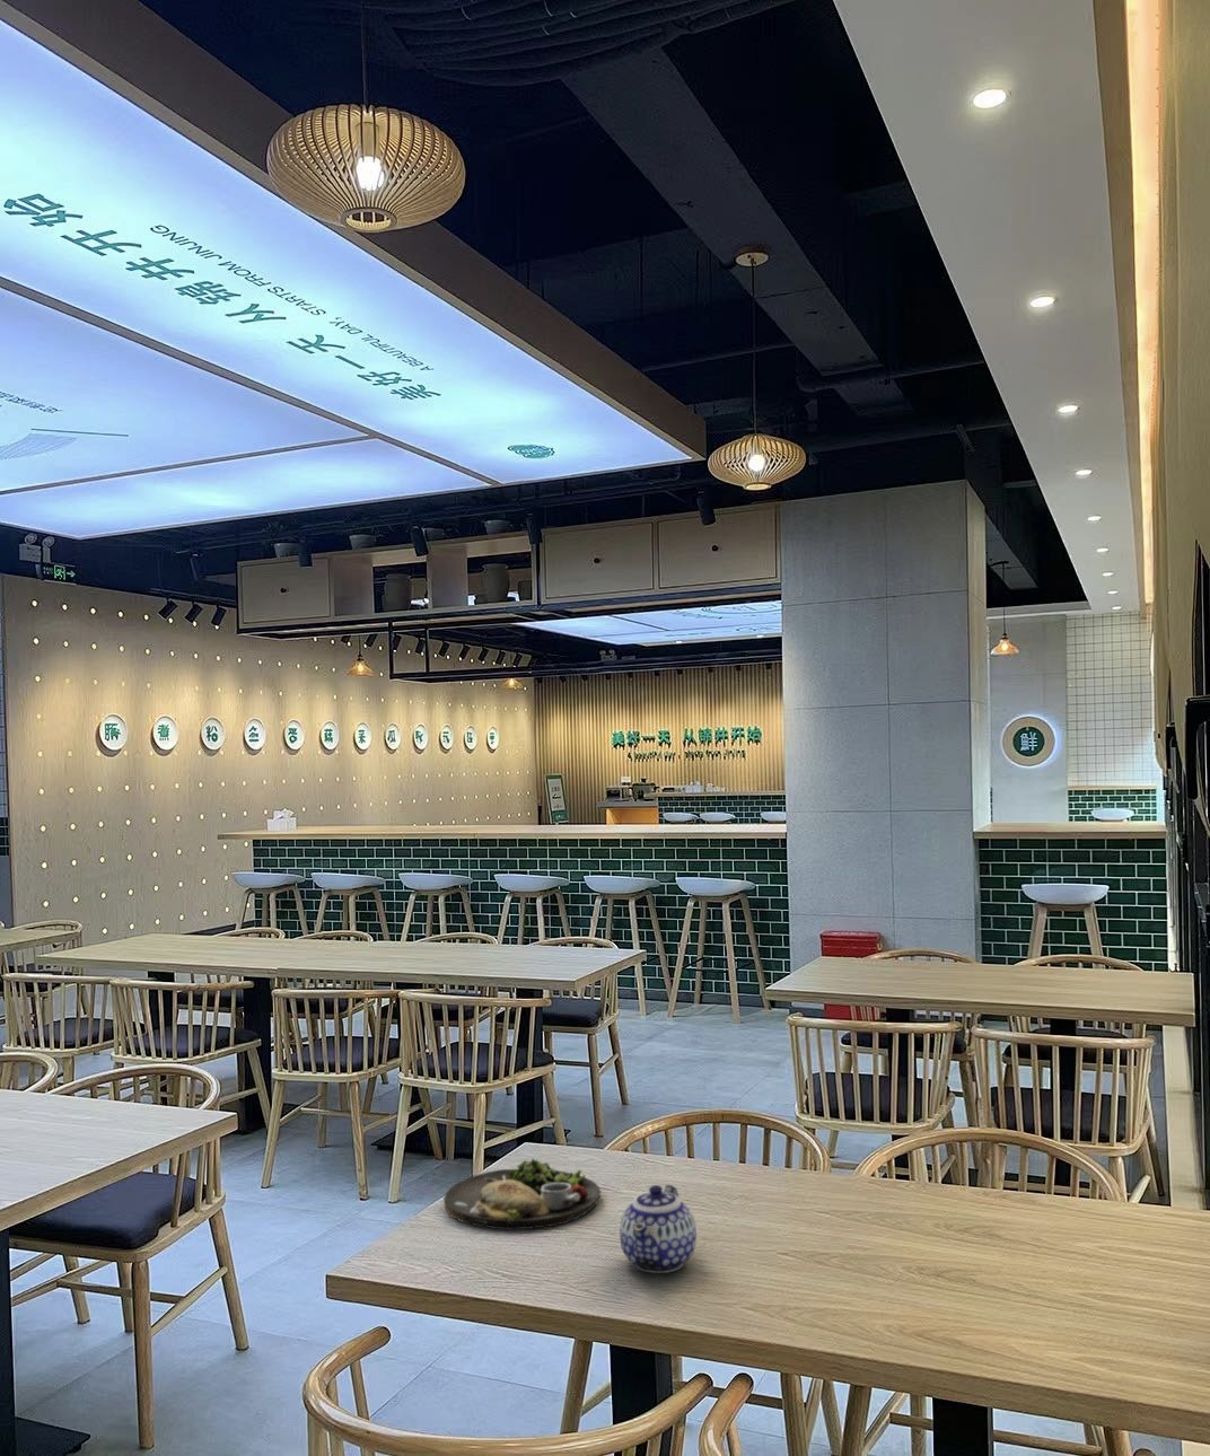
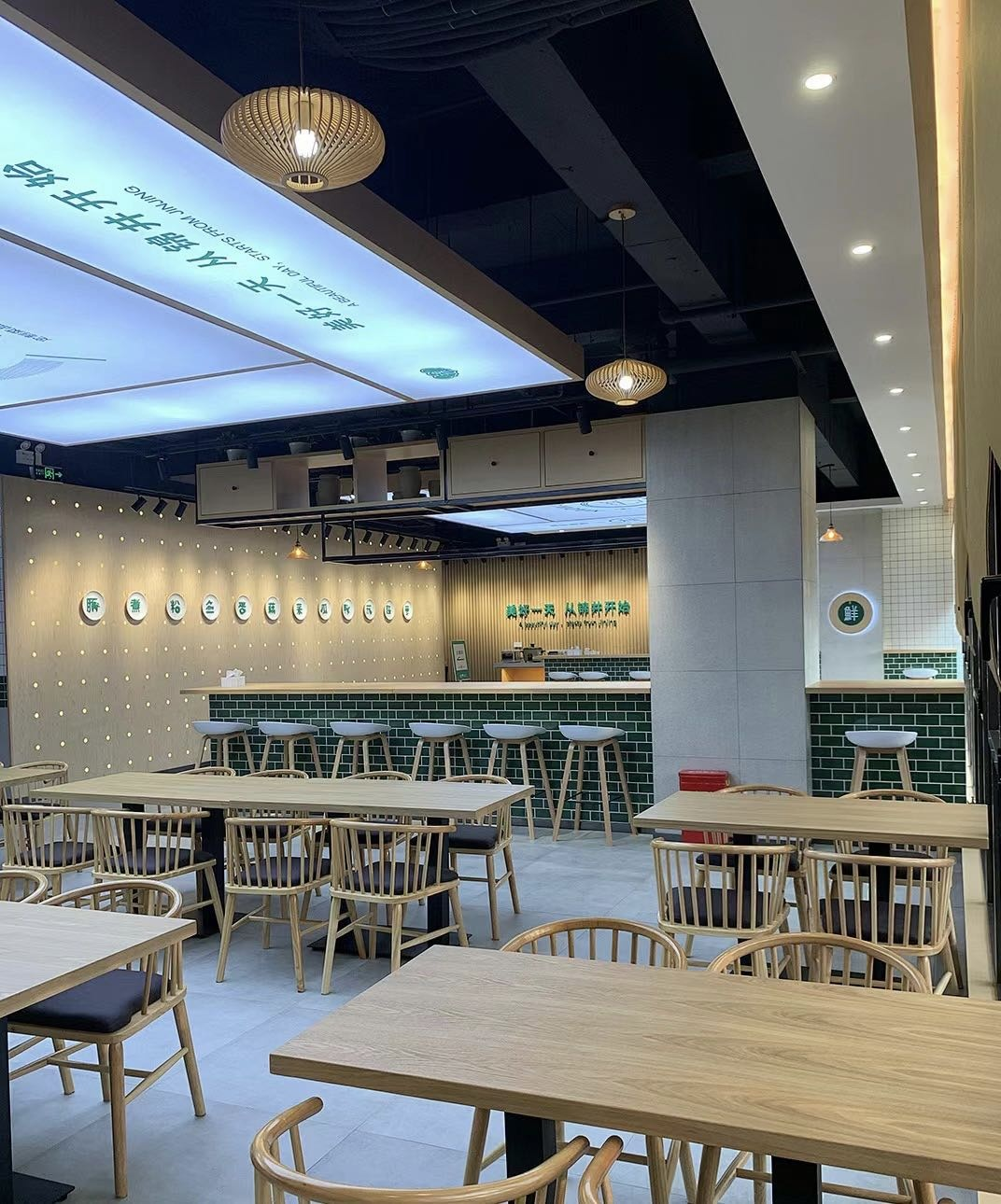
- teapot (656, 1225)
- dinner plate (522, 1184)
